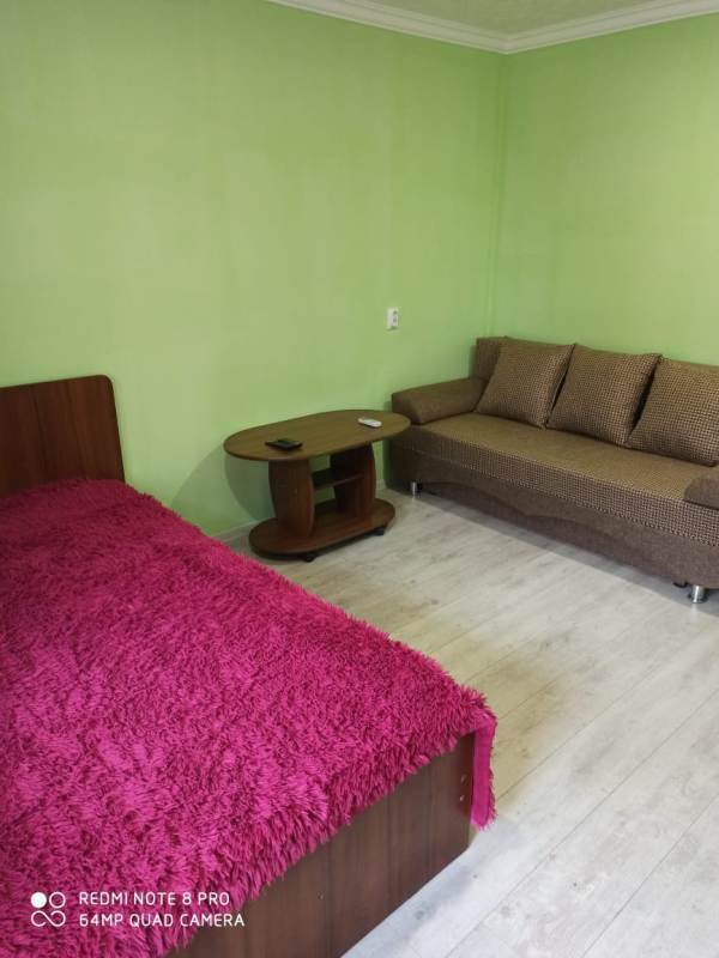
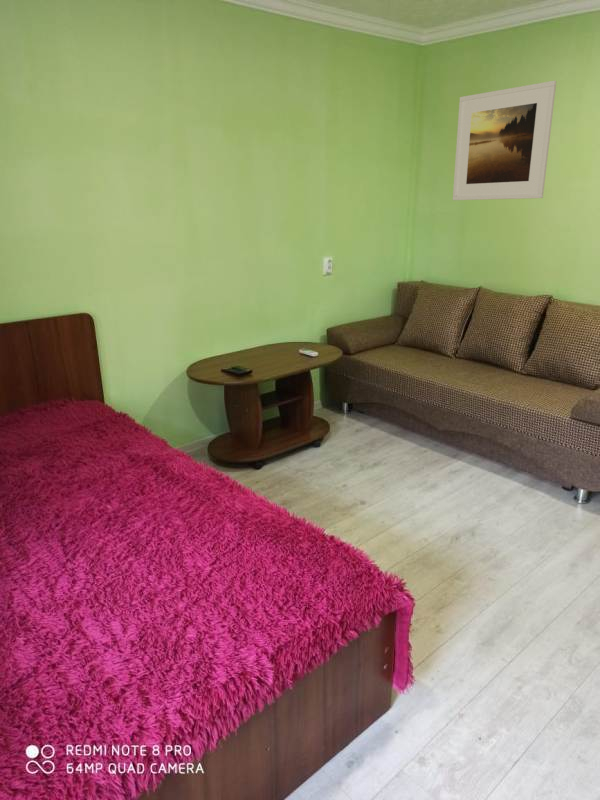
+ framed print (499, 145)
